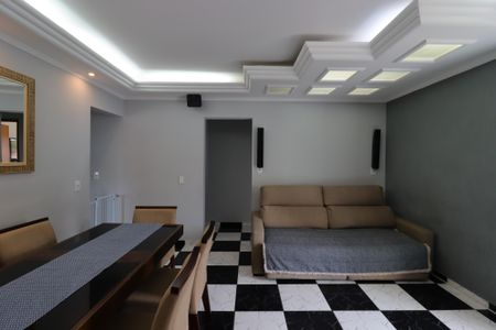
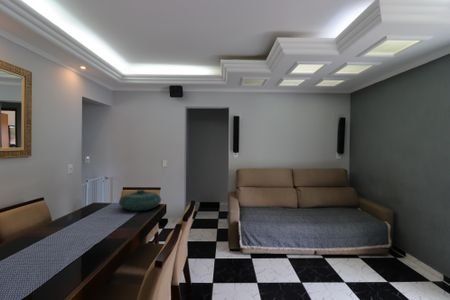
+ decorative bowl (140, 199)
